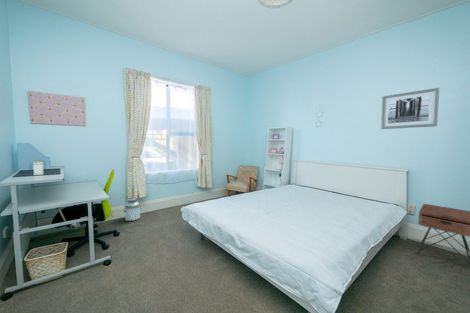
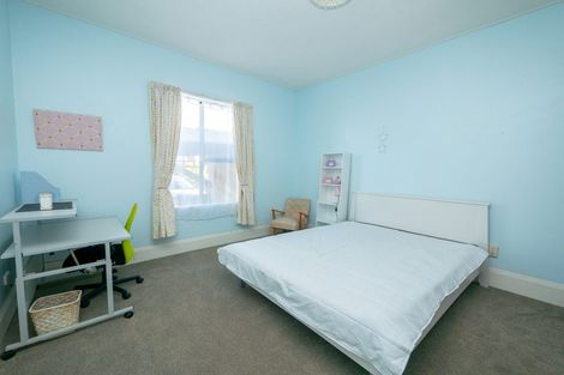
- planter (132, 207)
- nightstand (447, 233)
- wall art (407, 110)
